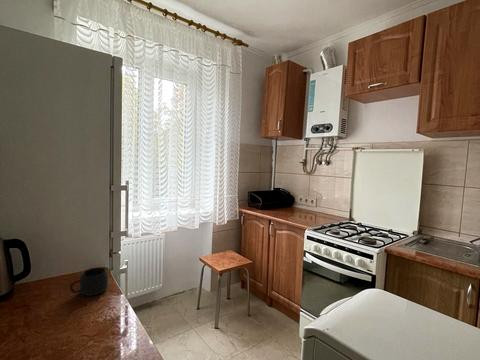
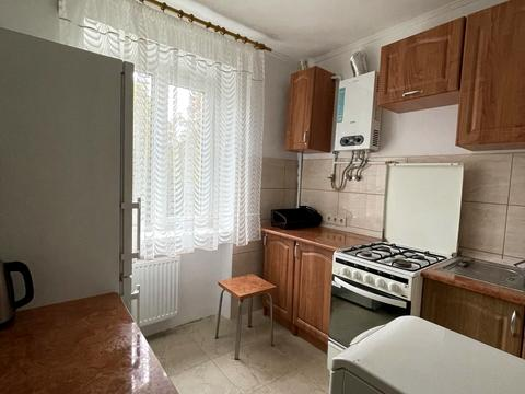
- mug (89, 282)
